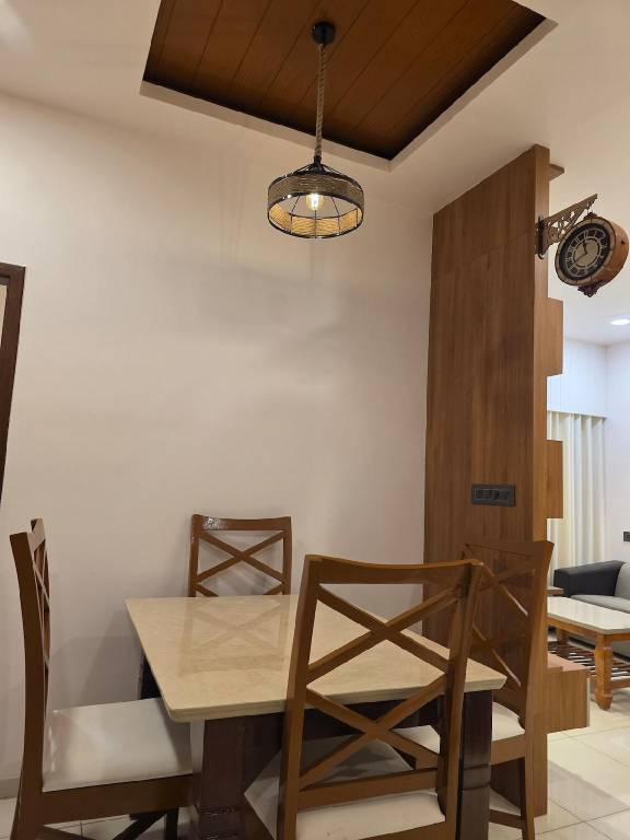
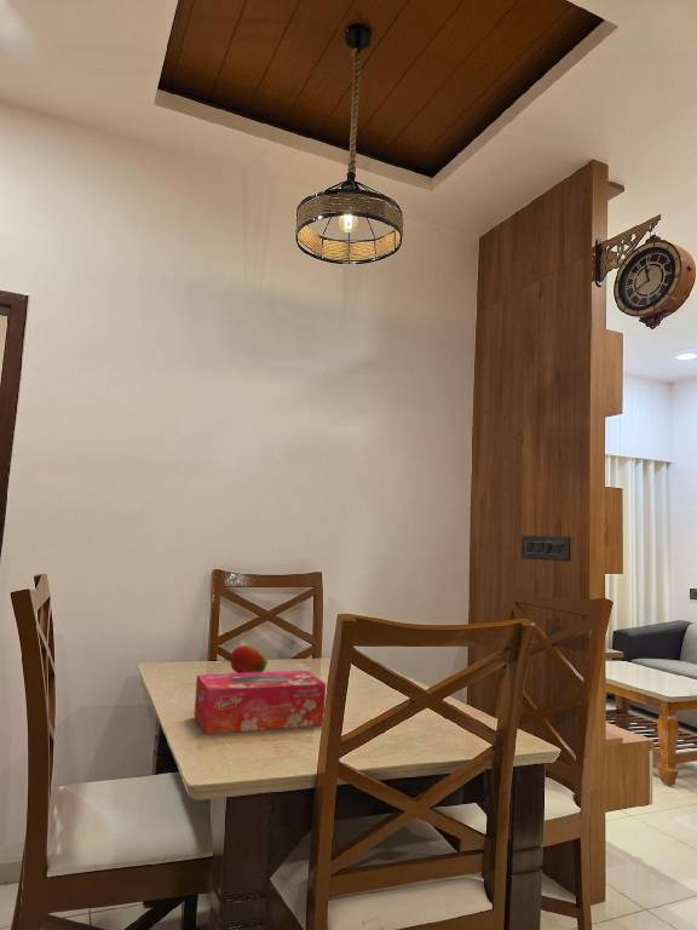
+ fruit (248, 660)
+ tissue box (259, 699)
